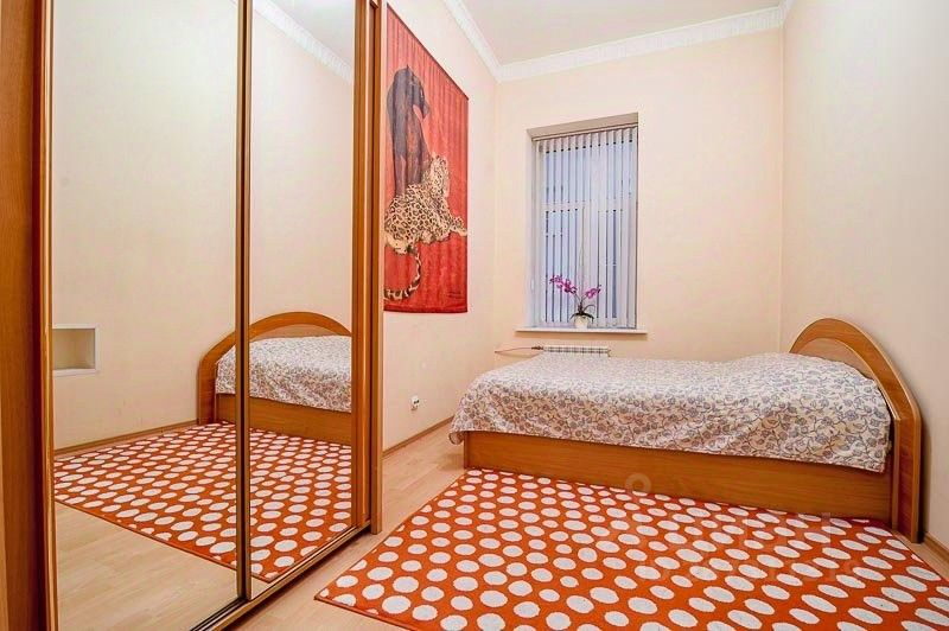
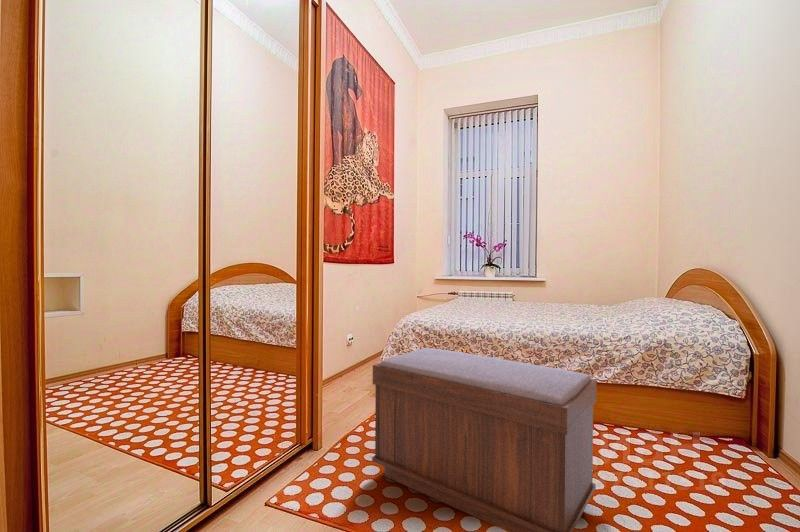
+ bench (477, 425)
